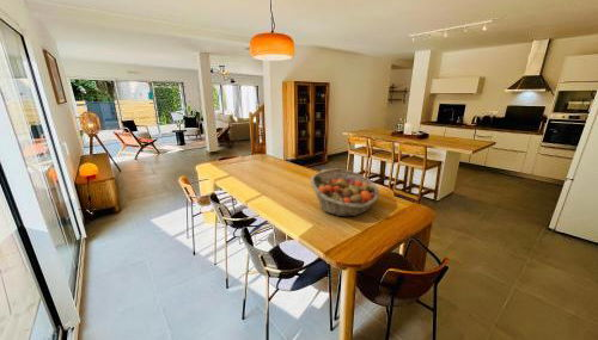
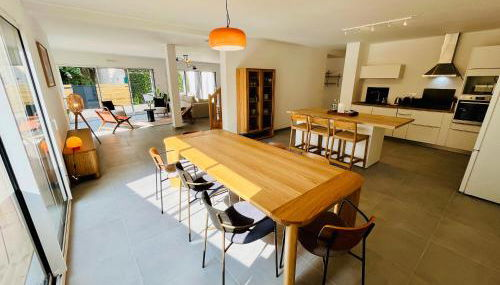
- fruit basket (344, 191)
